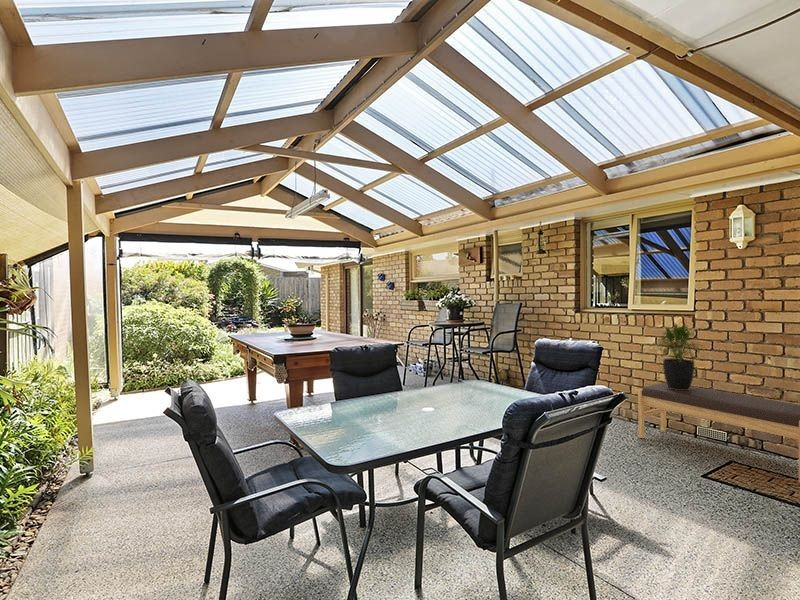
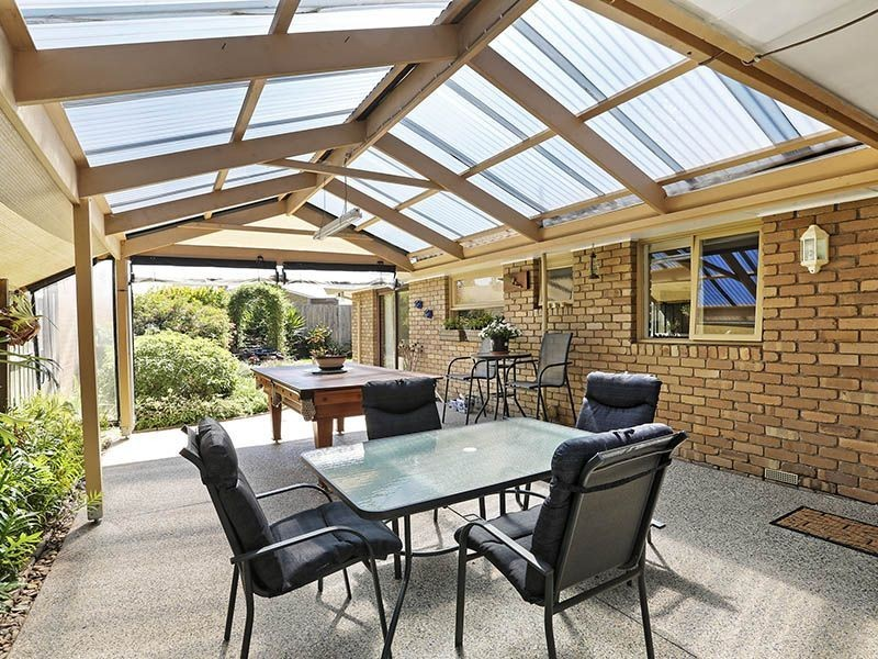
- potted plant (675, 355)
- bench (722, 422)
